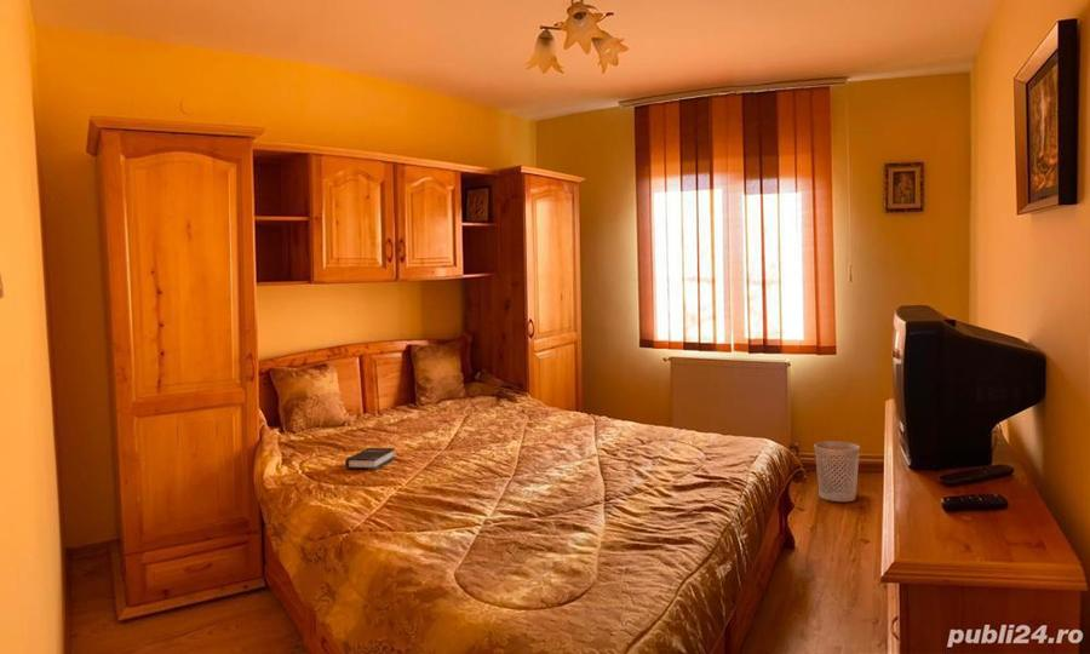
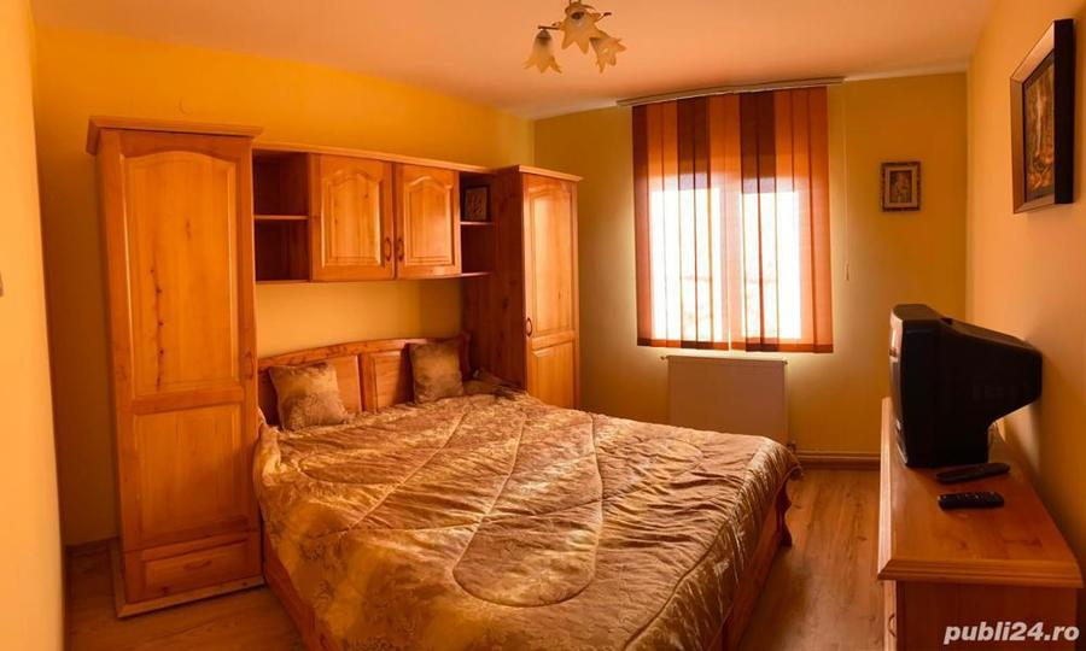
- hardback book (371, 458)
- wastebasket (837, 471)
